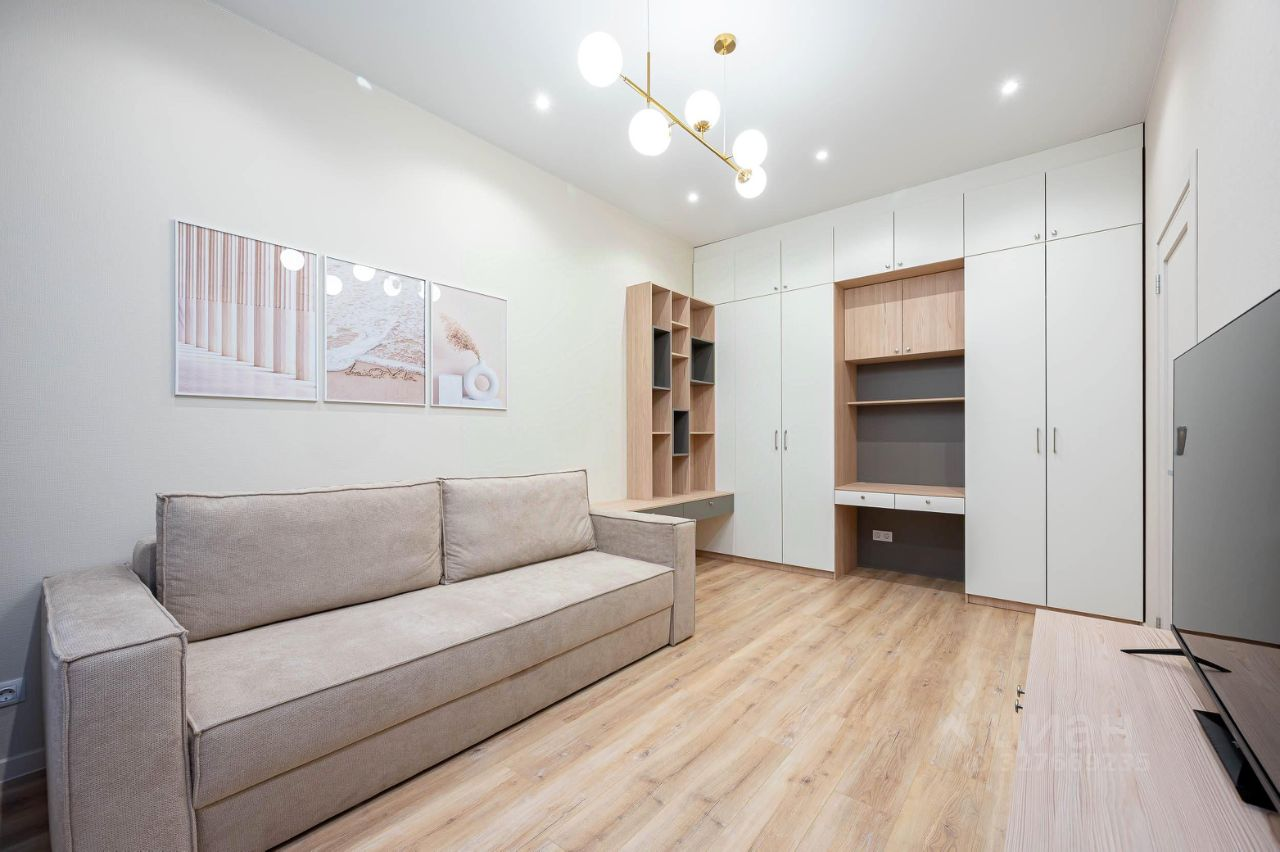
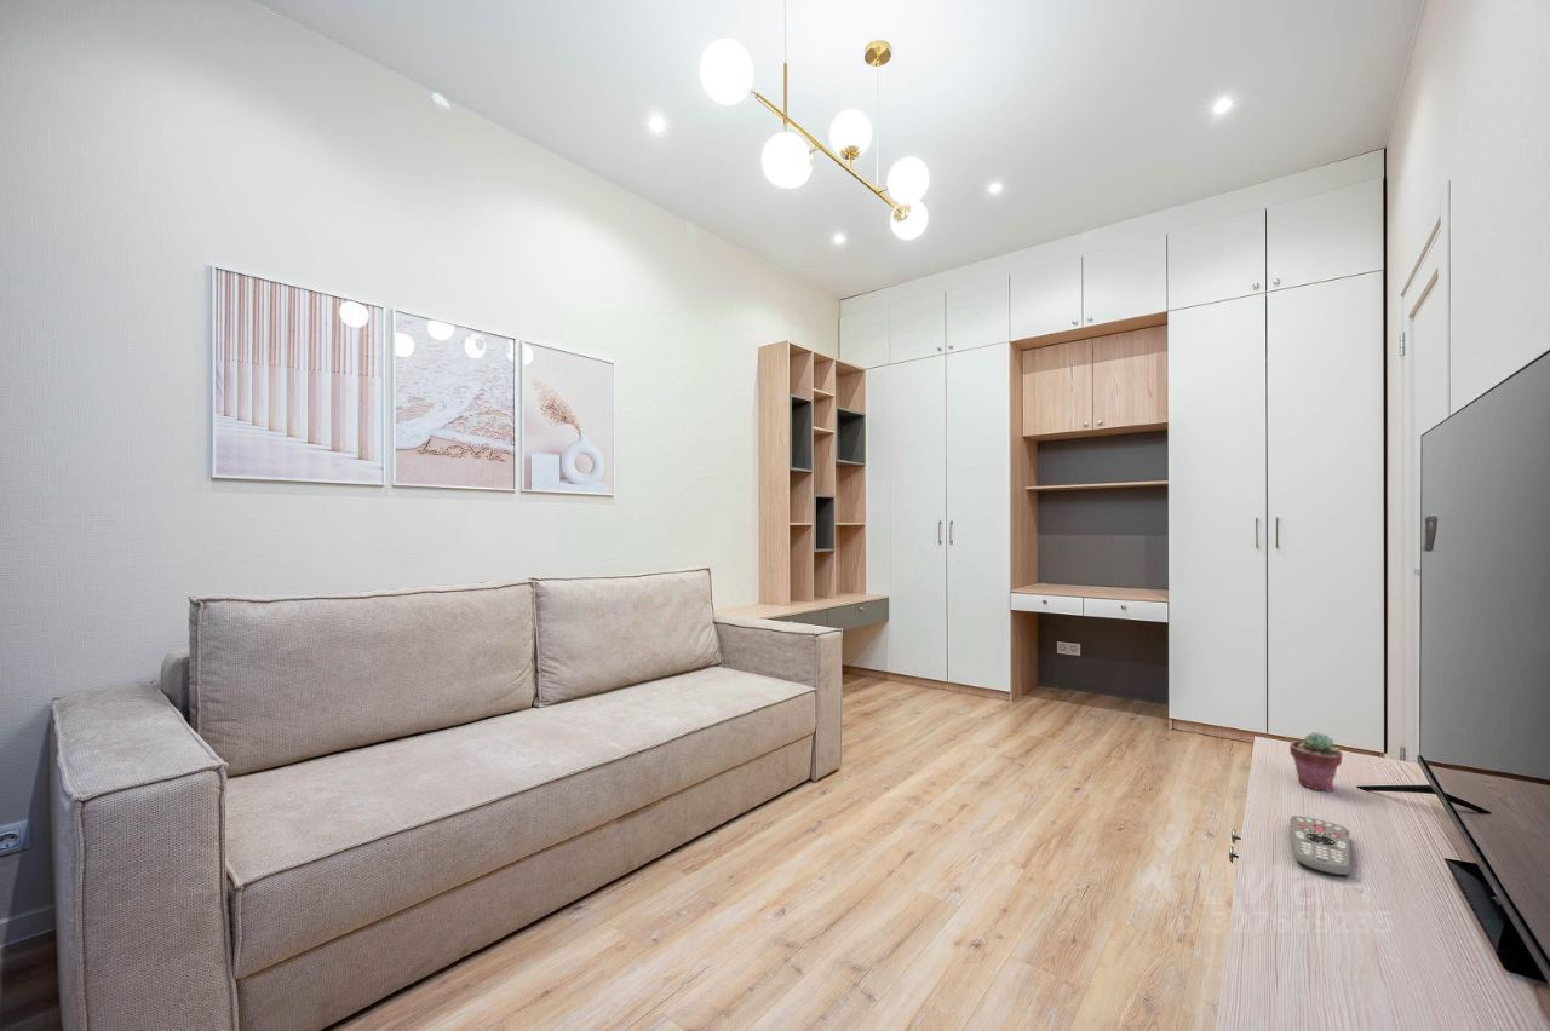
+ remote control (1320, 845)
+ potted succulent (1315, 759)
